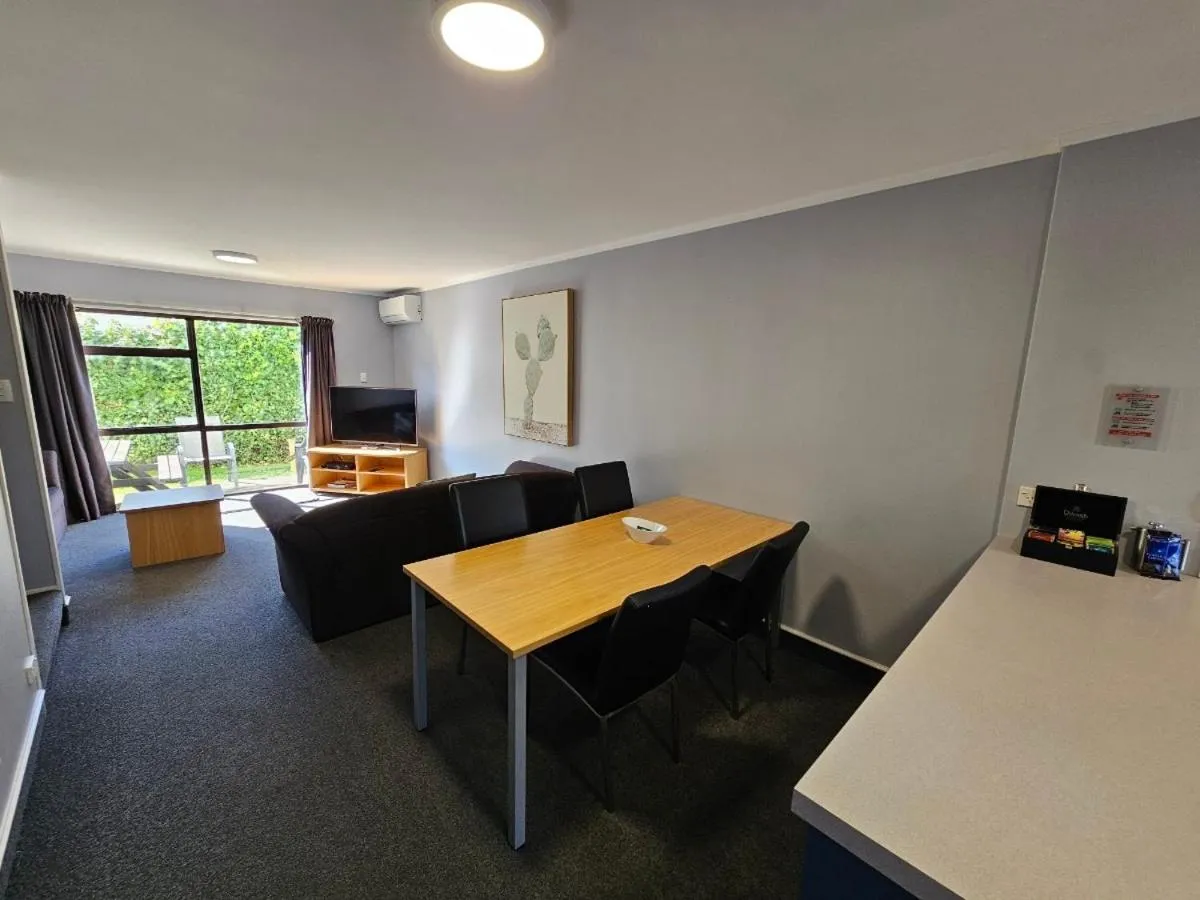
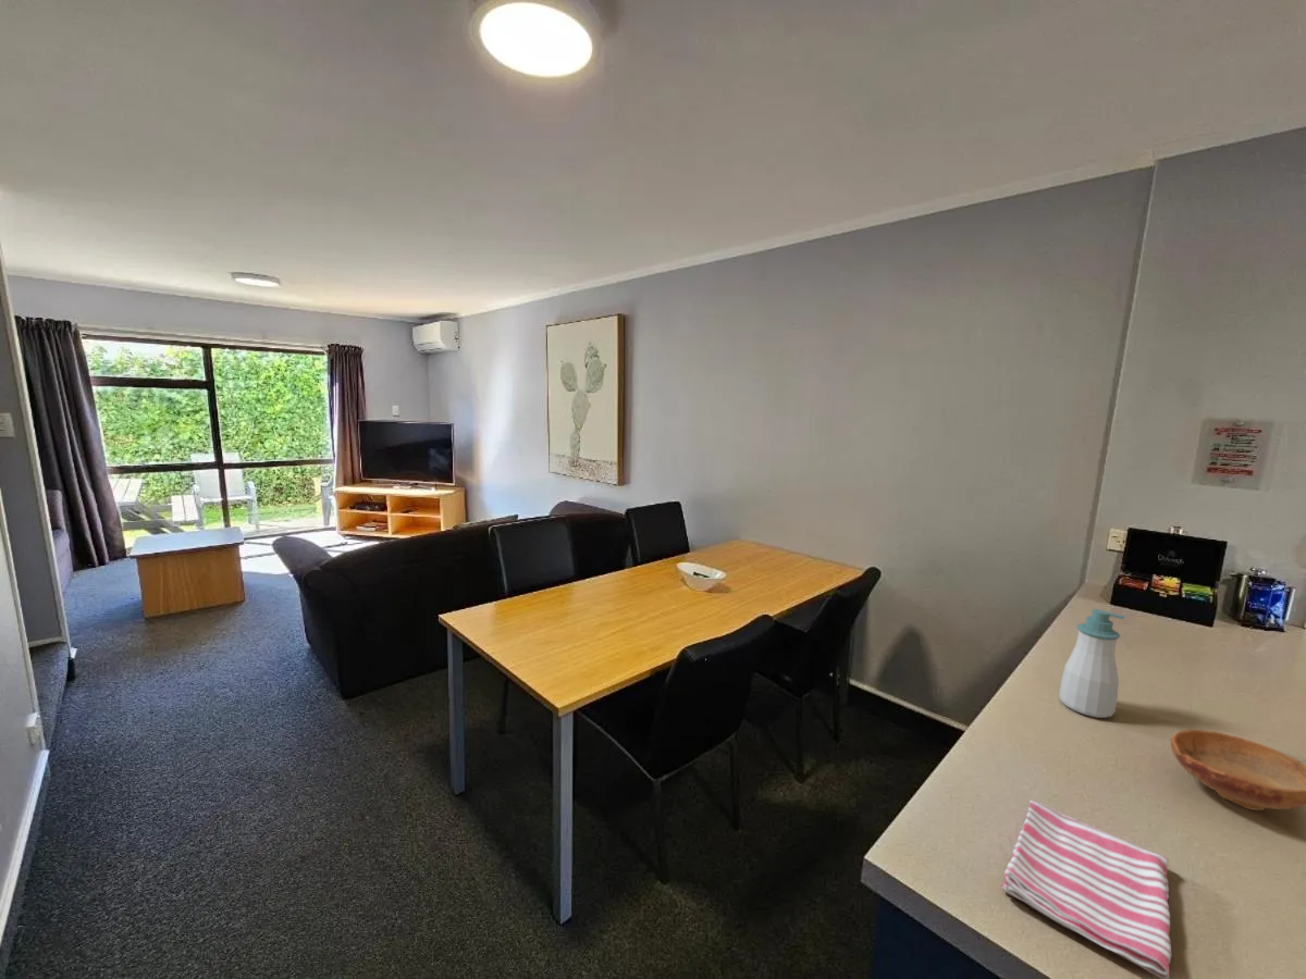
+ soap bottle (1093, 659)
+ dish towel (1087, 870)
+ bowl (1236, 774)
